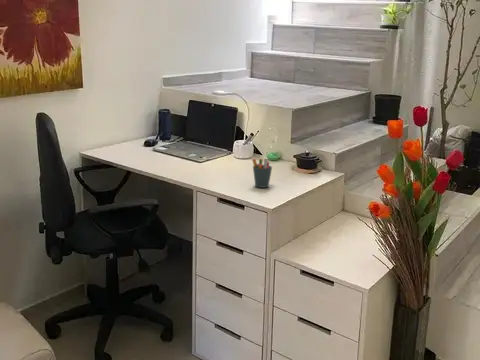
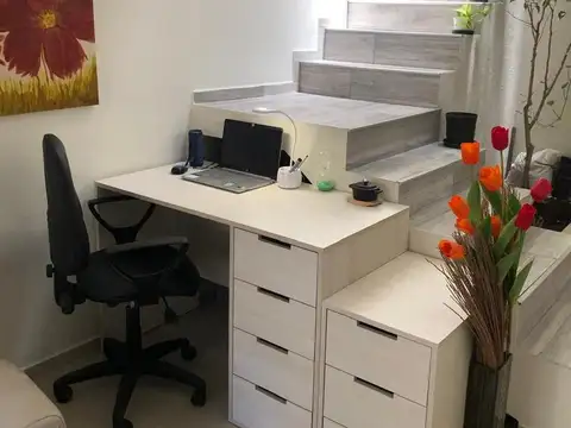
- pen holder (262, 171)
